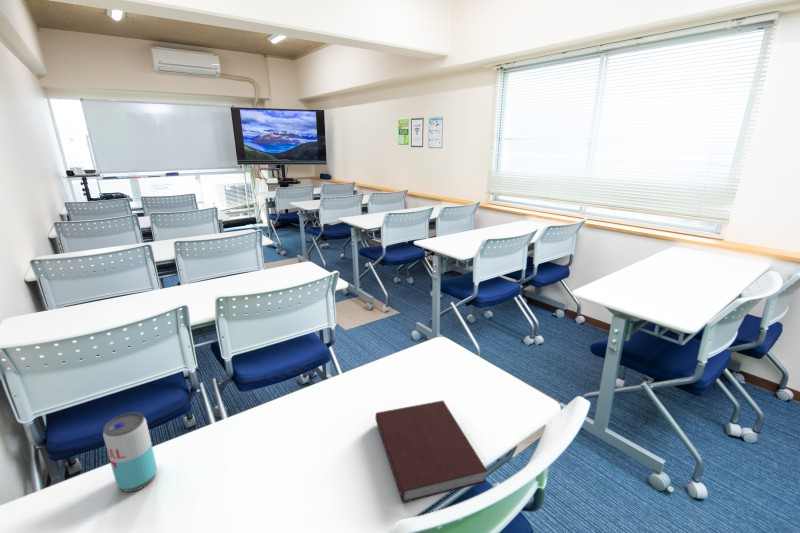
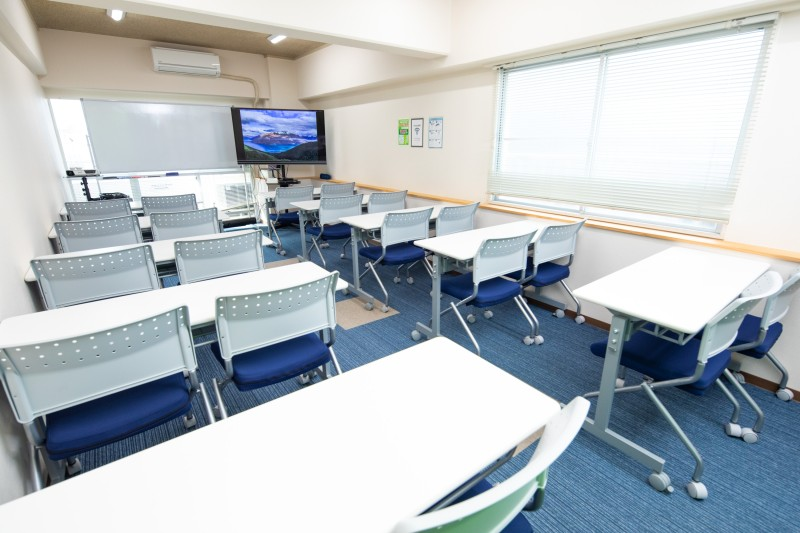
- notebook (425, 444)
- beverage can (131, 451)
